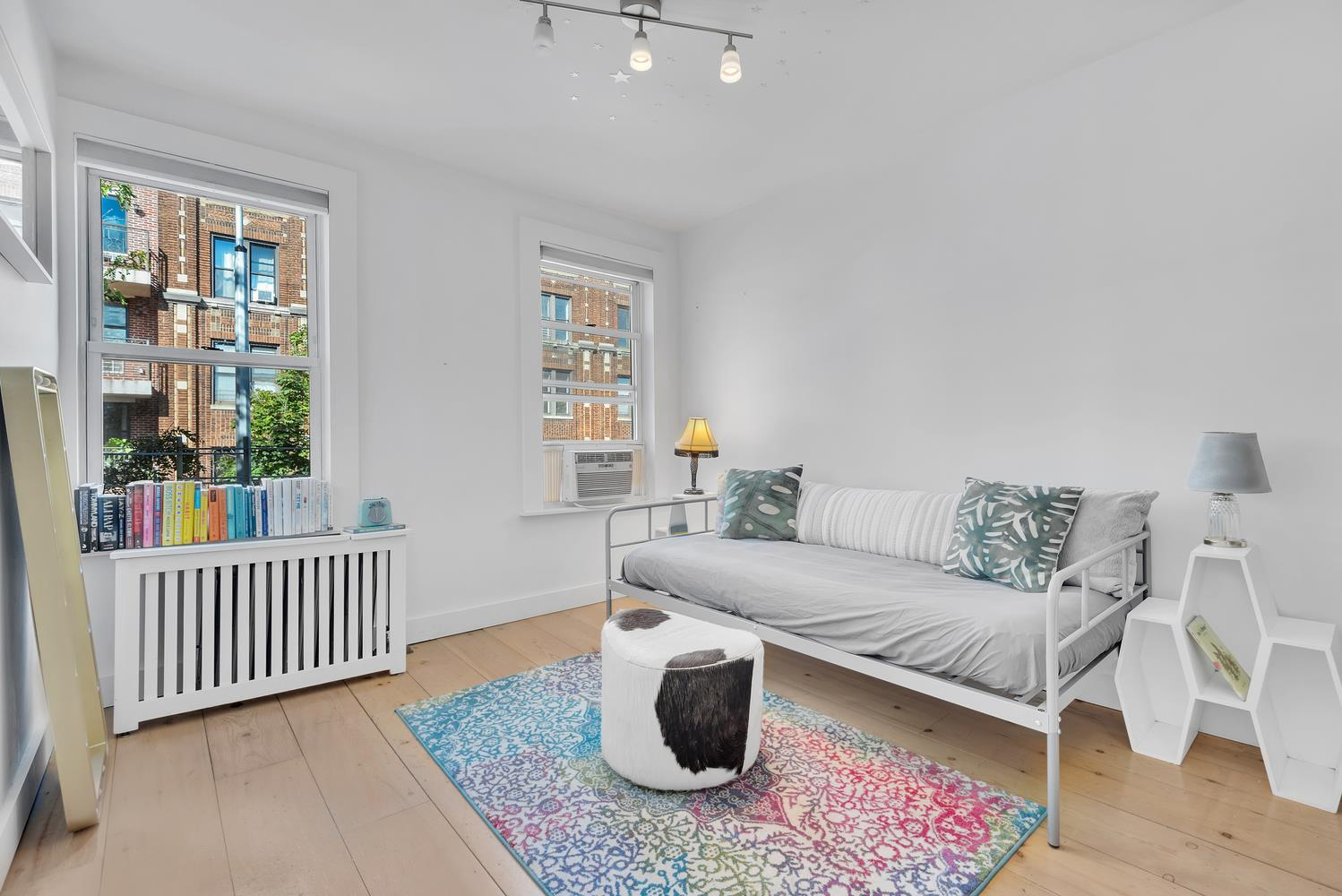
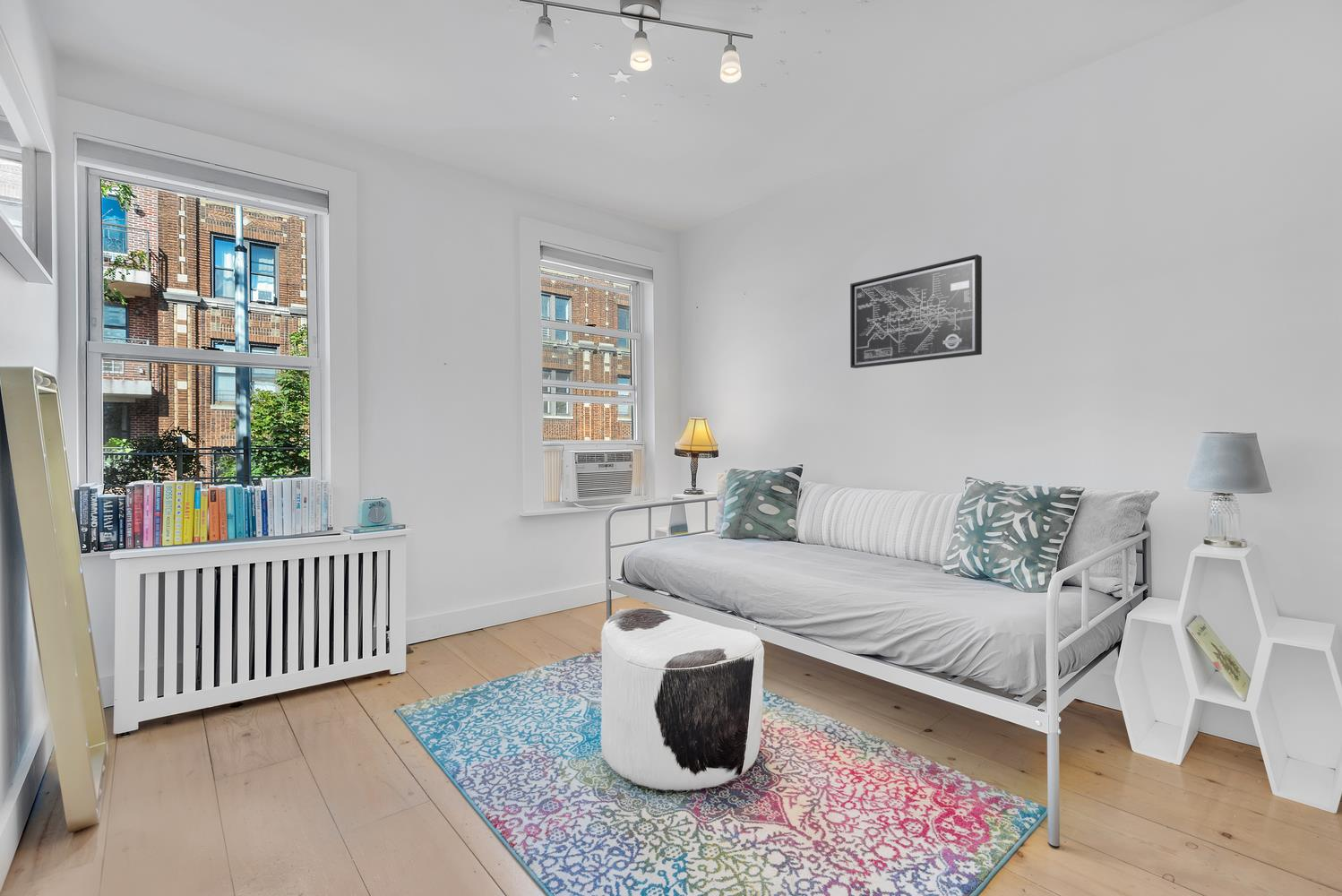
+ wall art (910, 316)
